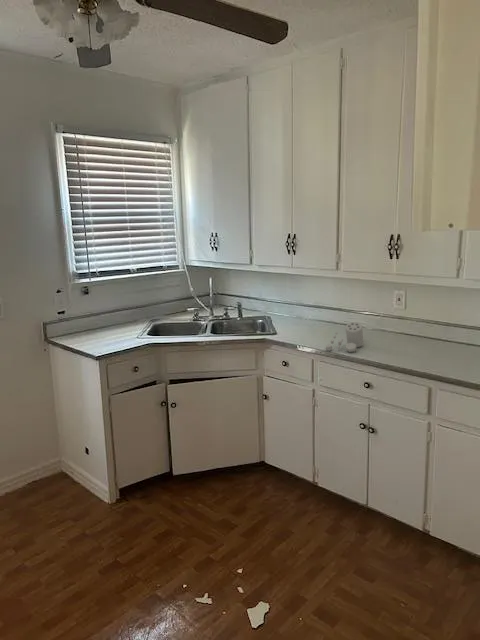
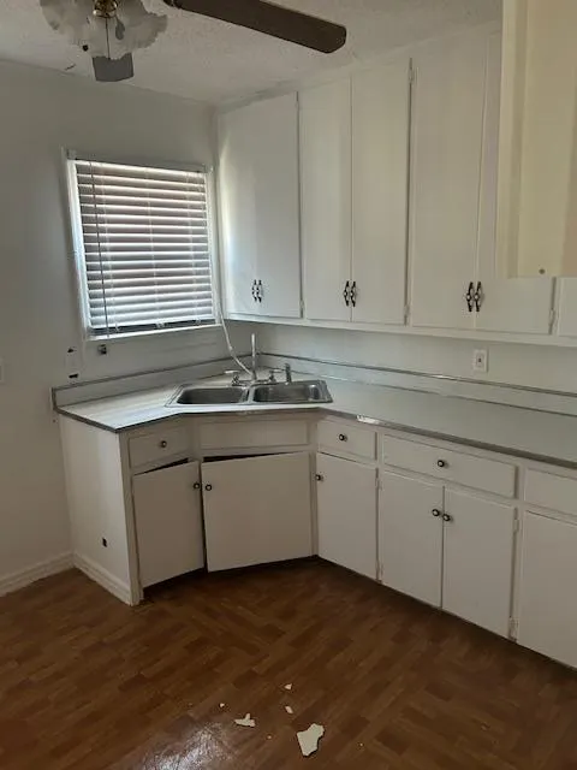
- utensil holder (346, 335)
